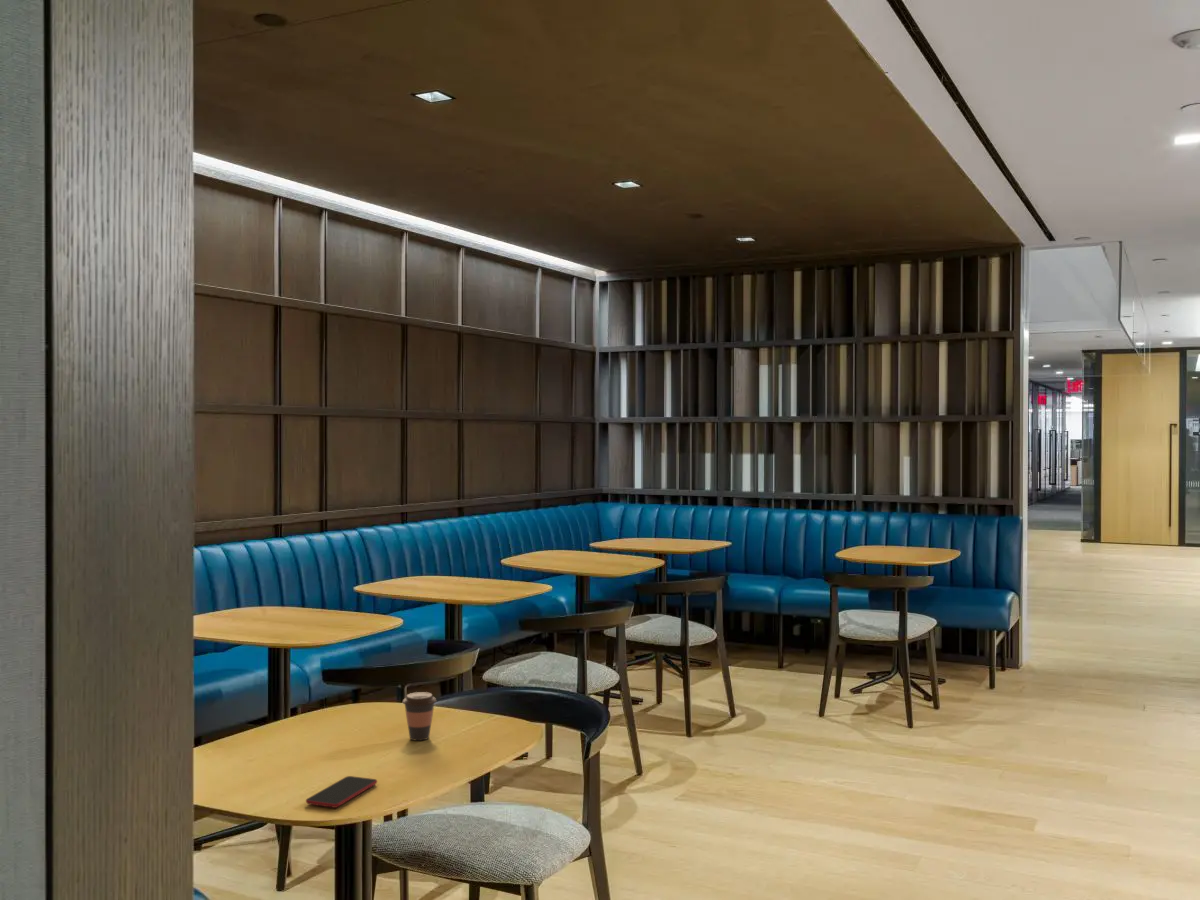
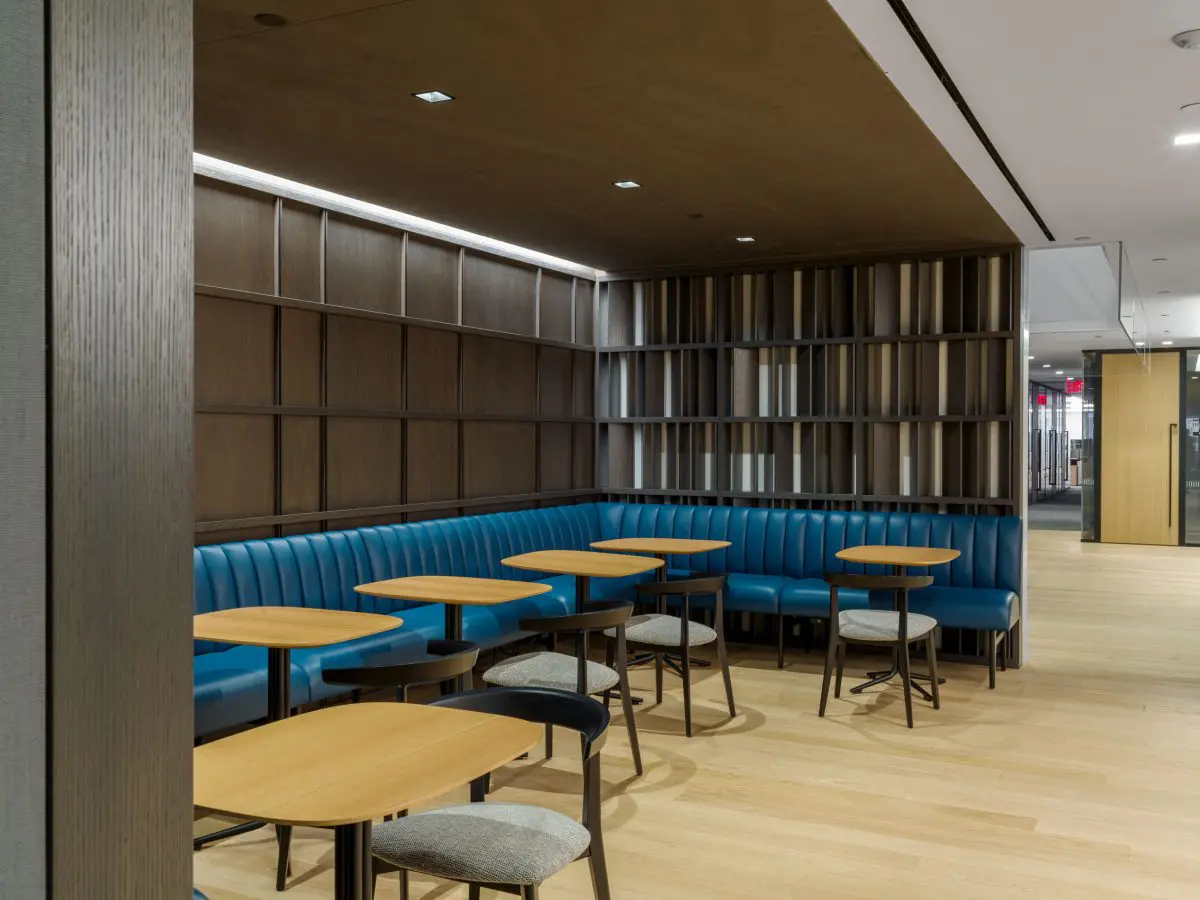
- smartphone (342, 791)
- coffee cup (419, 716)
